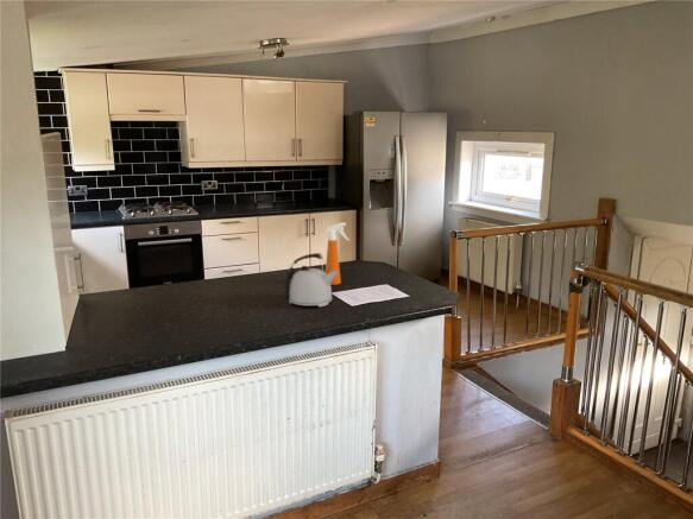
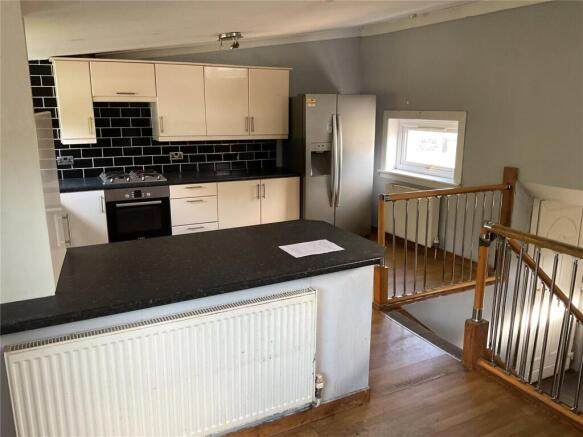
- spray bottle (336, 253)
- kettle (311, 277)
